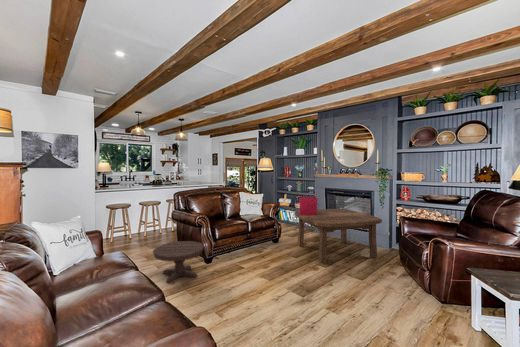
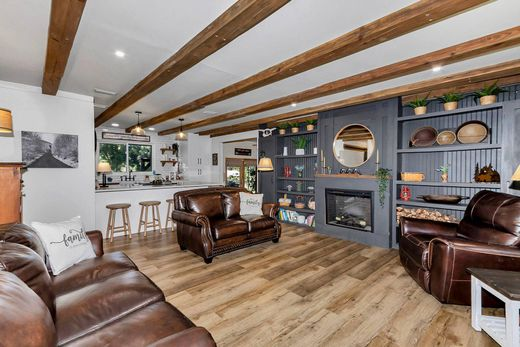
- storage bin (308, 205)
- coffee table (333, 231)
- side table (179, 261)
